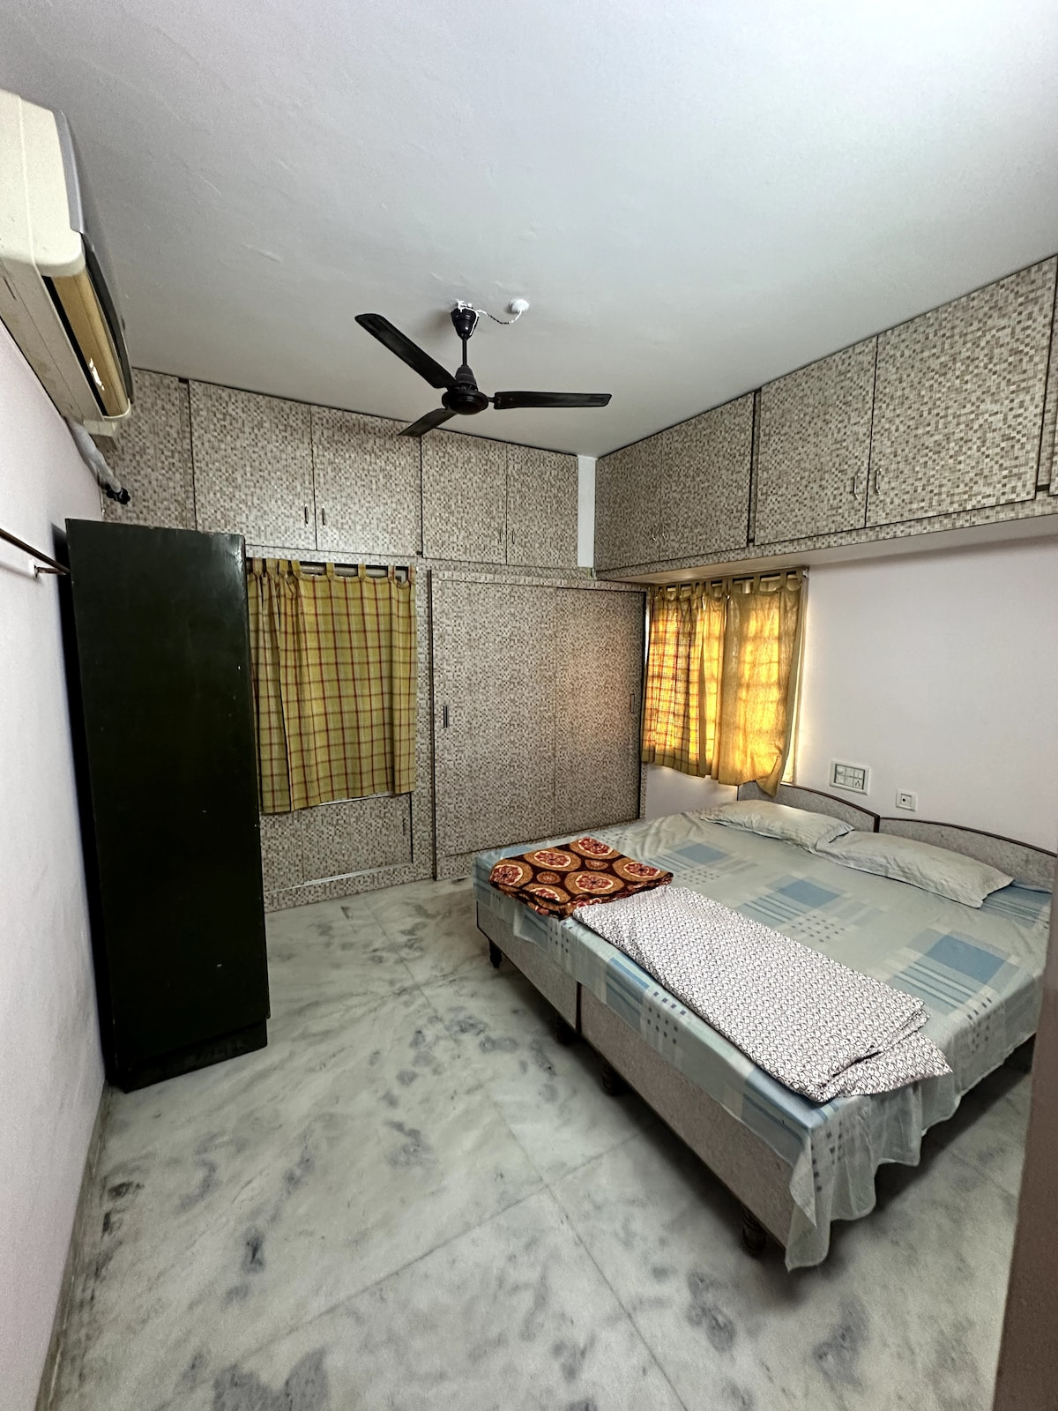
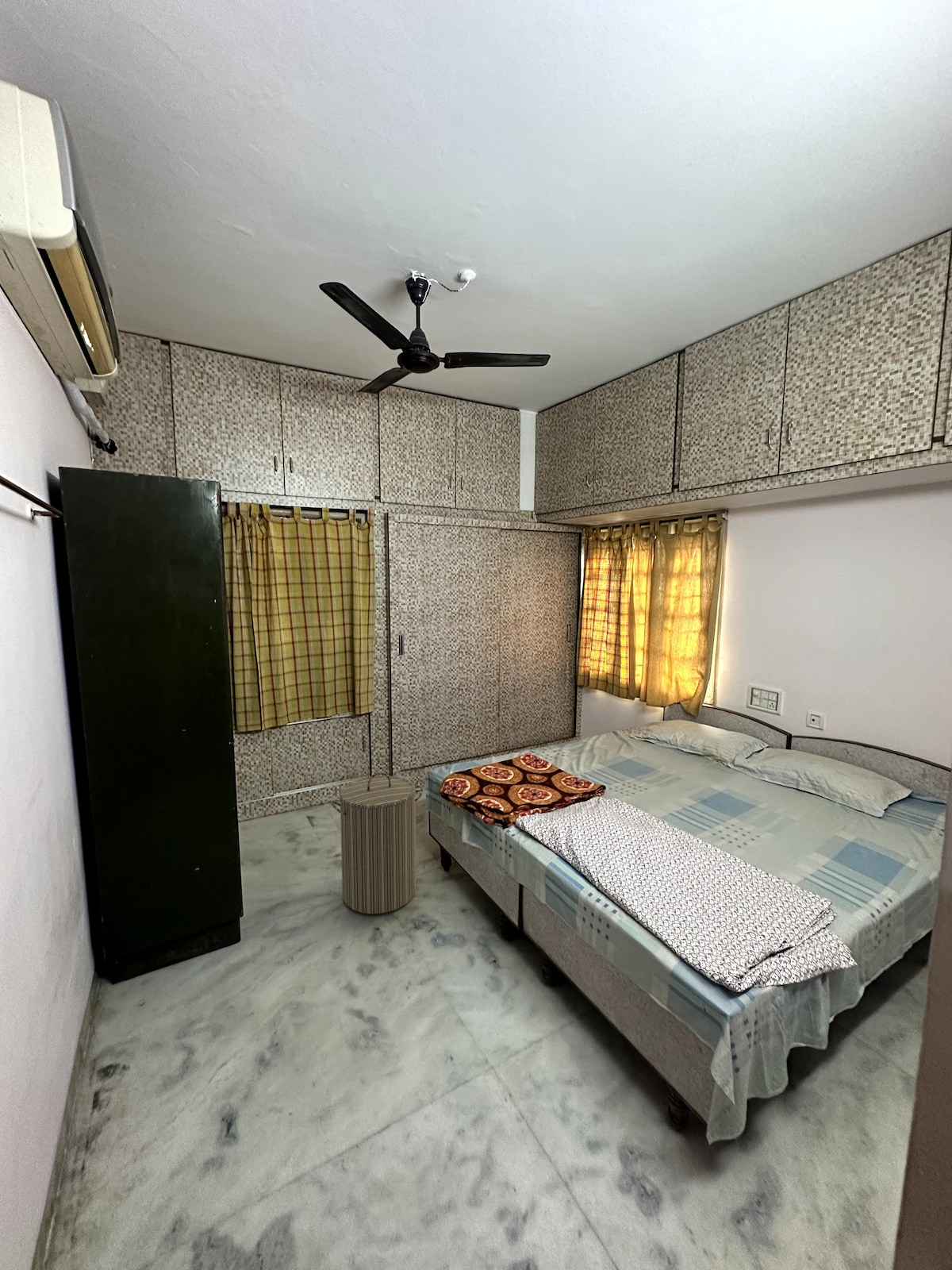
+ laundry hamper (378, 833)
